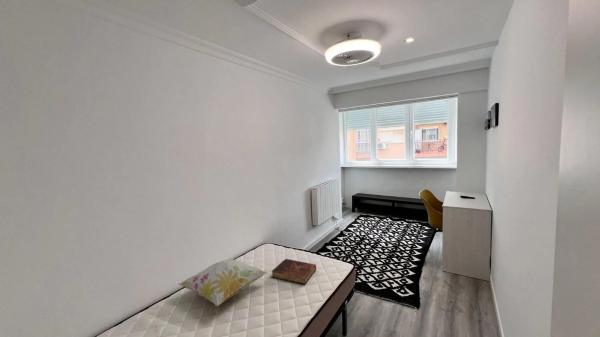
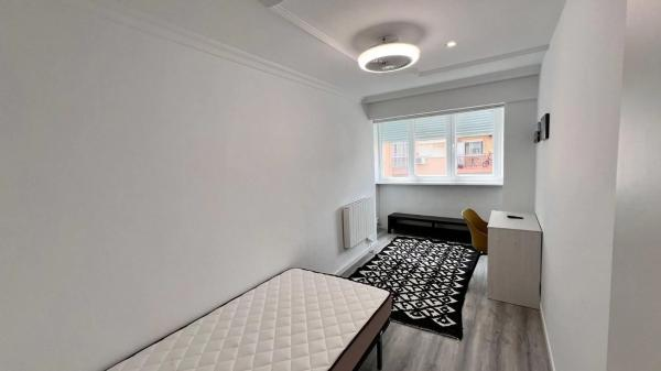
- decorative pillow (224, 278)
- book (294, 270)
